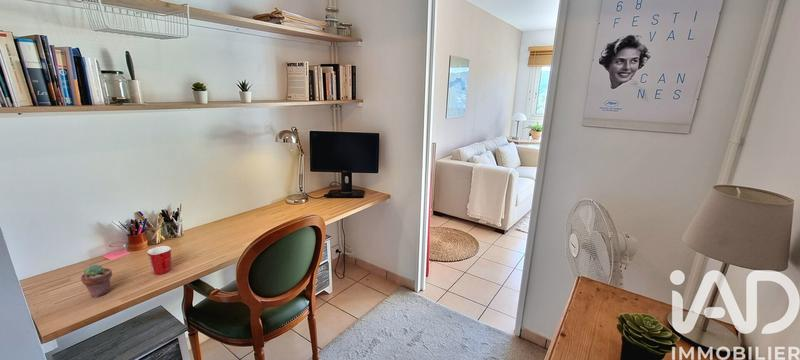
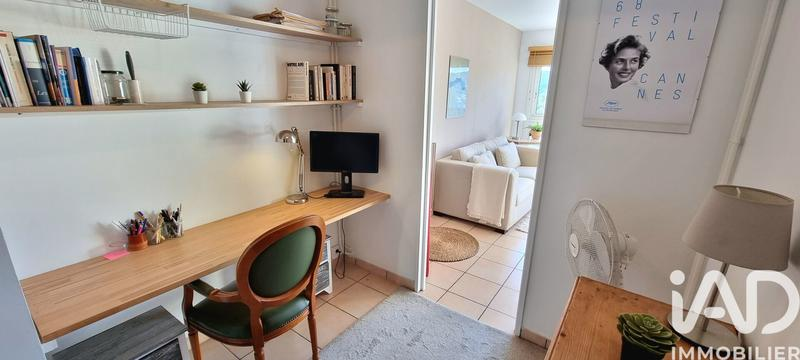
- potted succulent (97, 278)
- mug (162, 261)
